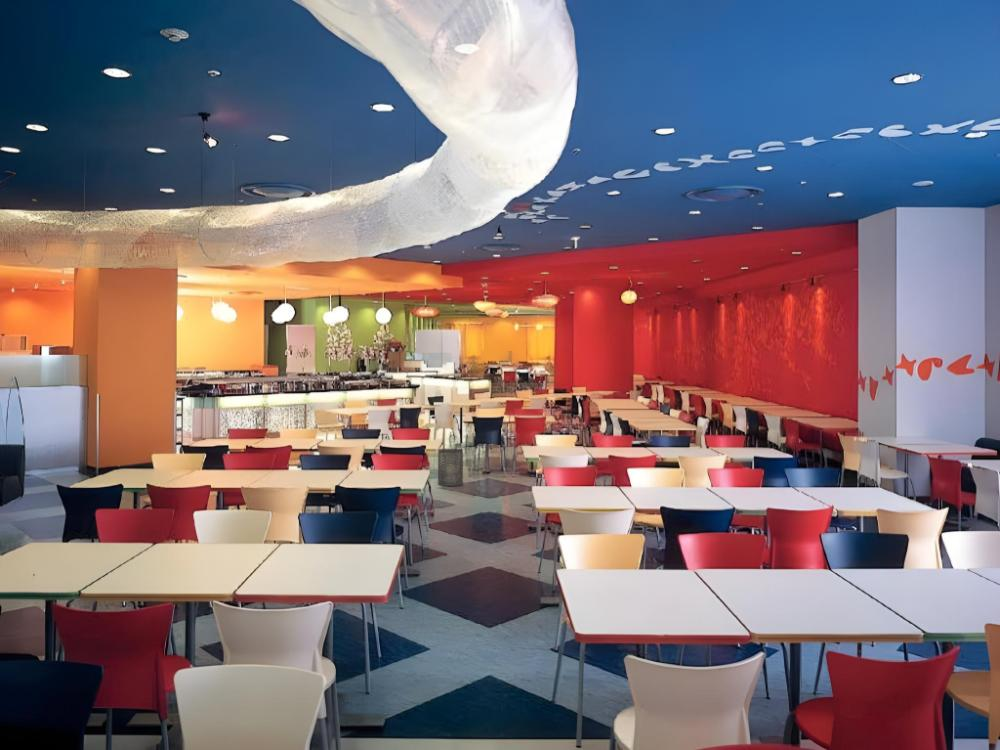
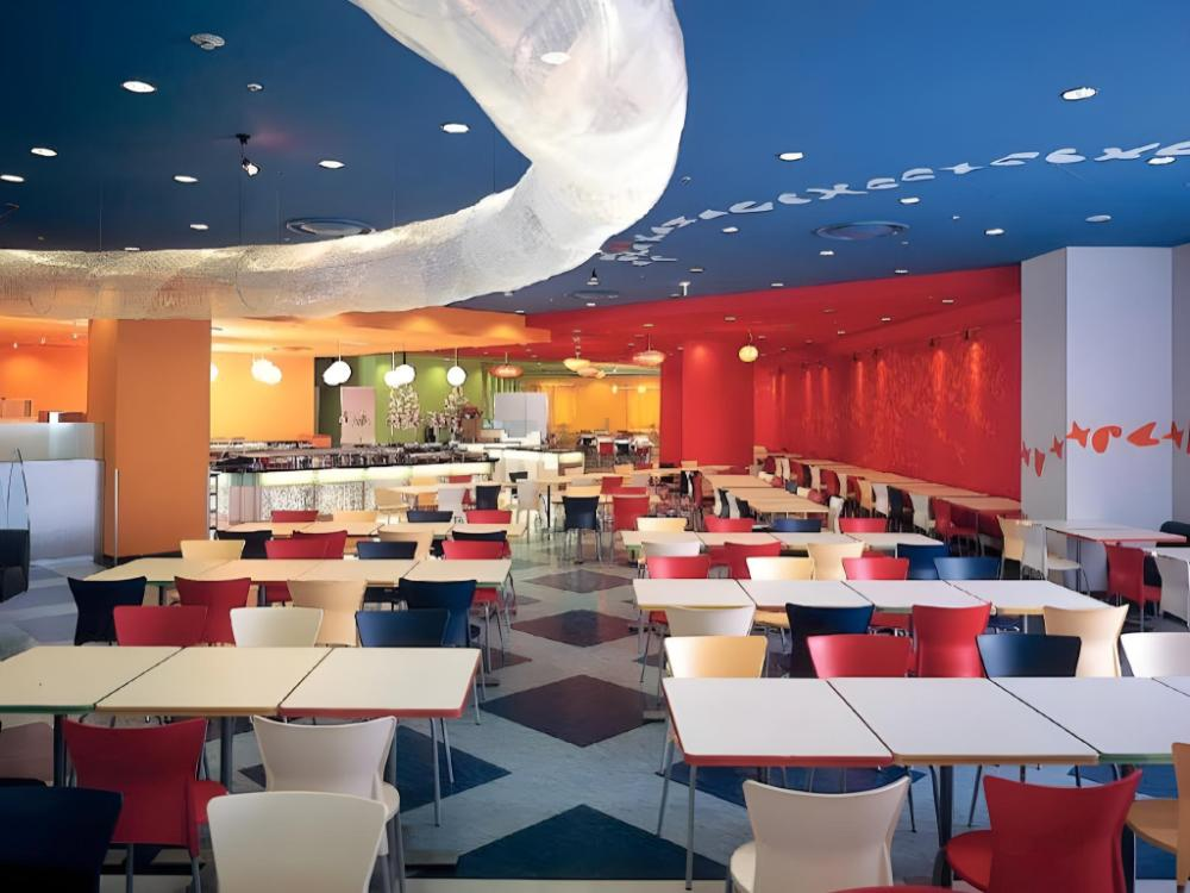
- trash can (450, 467)
